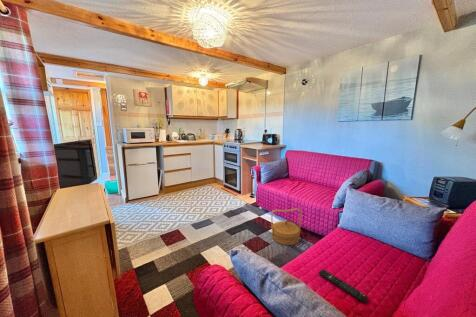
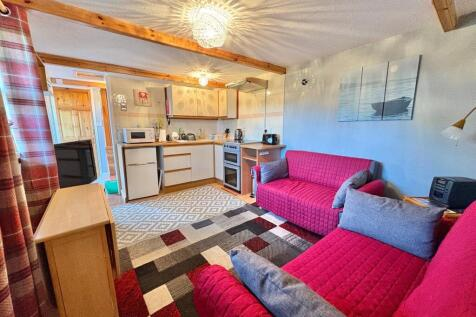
- remote control (341, 284)
- basket (286, 223)
